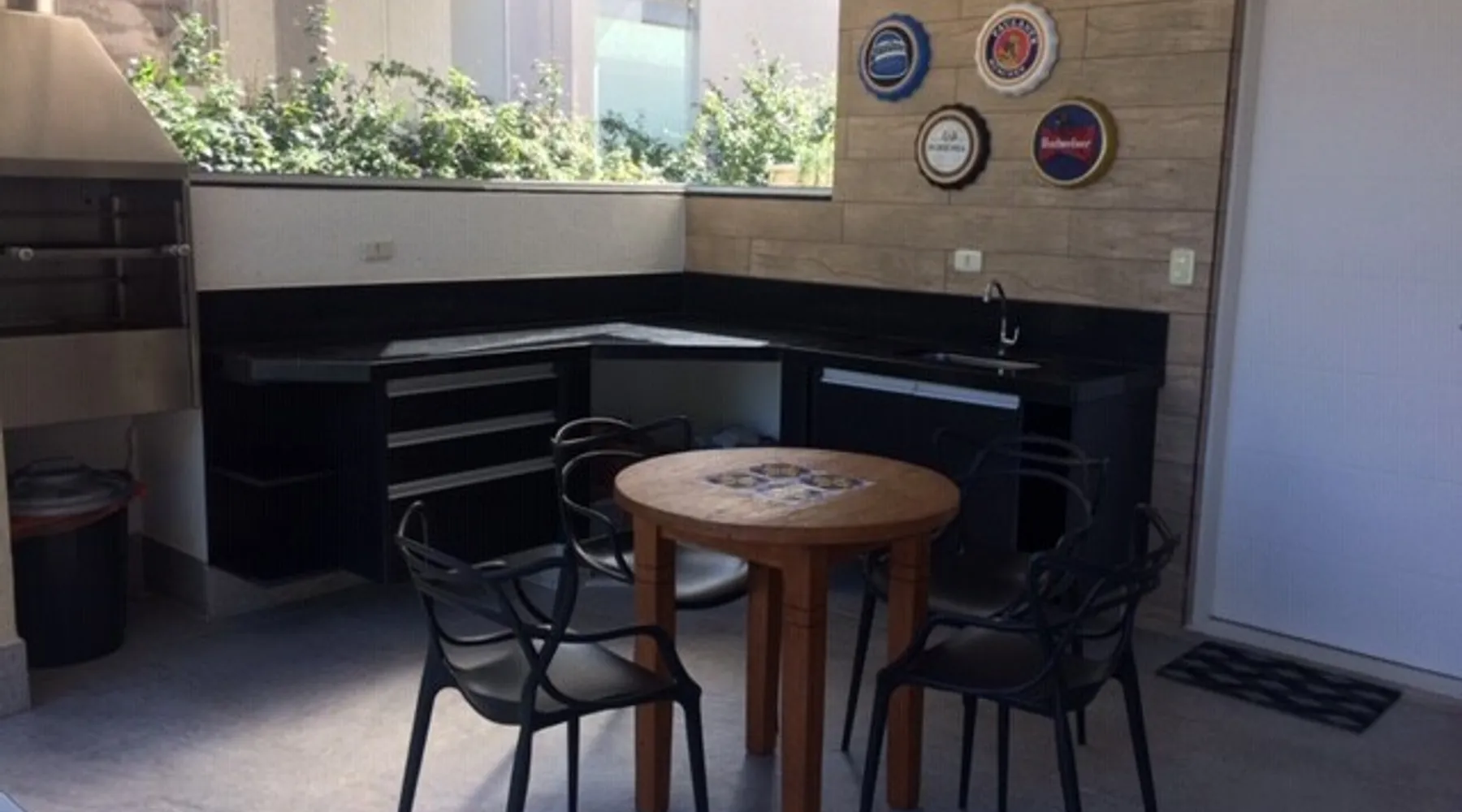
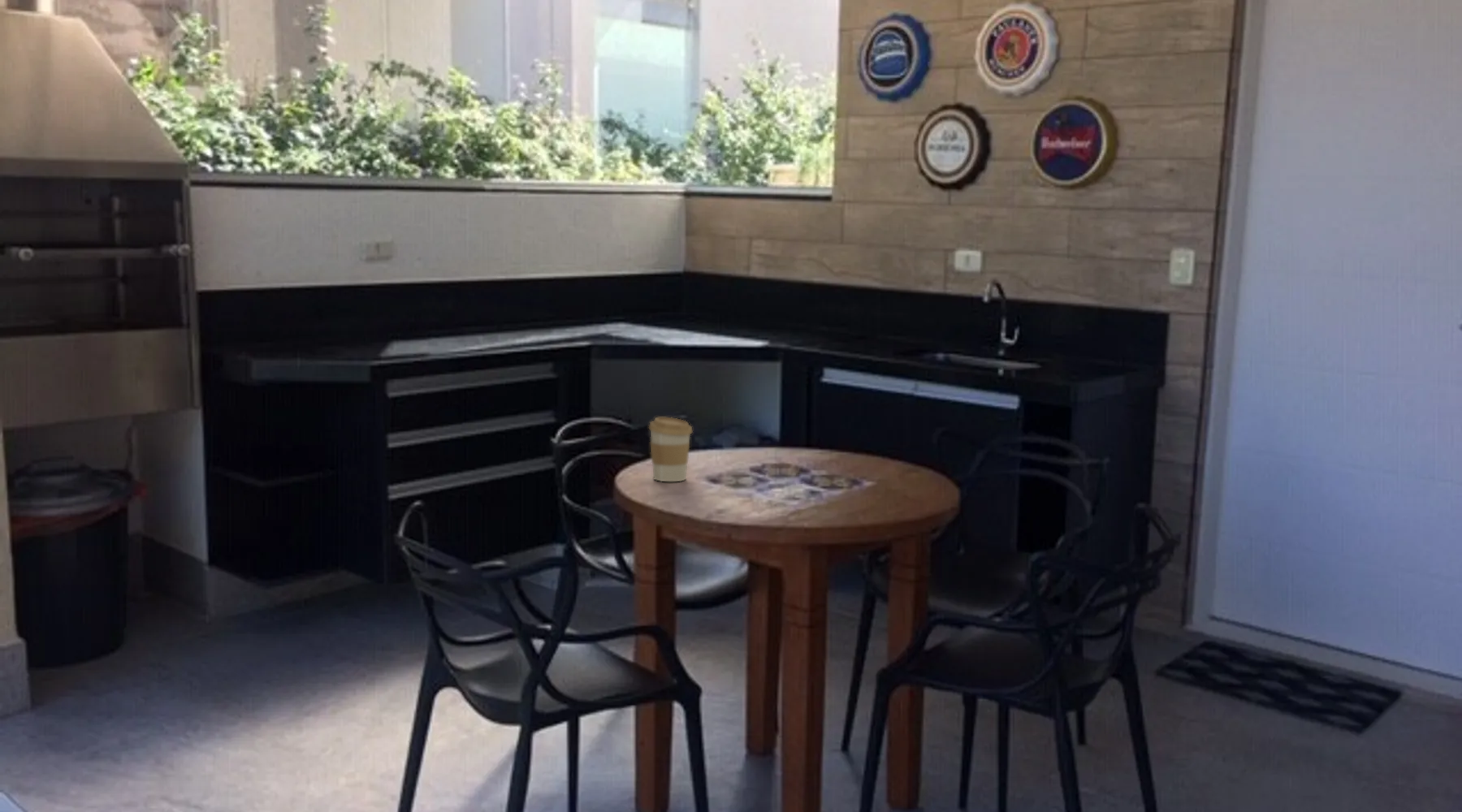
+ coffee cup (670, 448)
